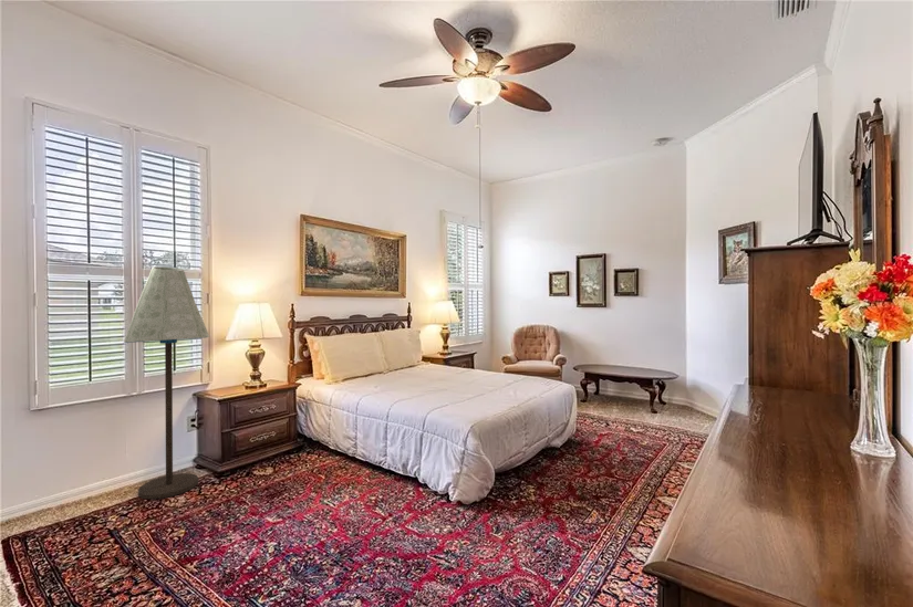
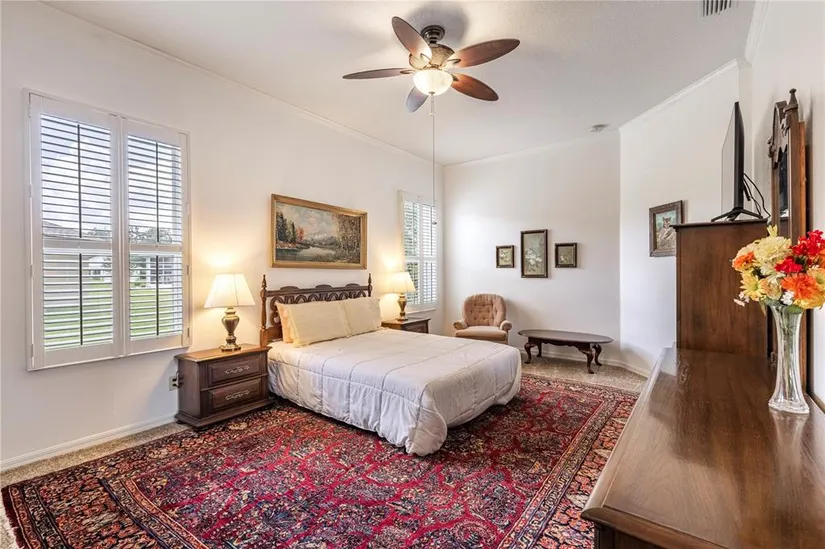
- floor lamp (168, 376)
